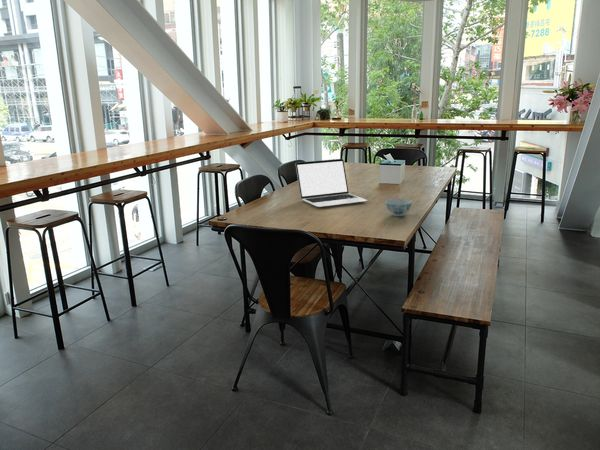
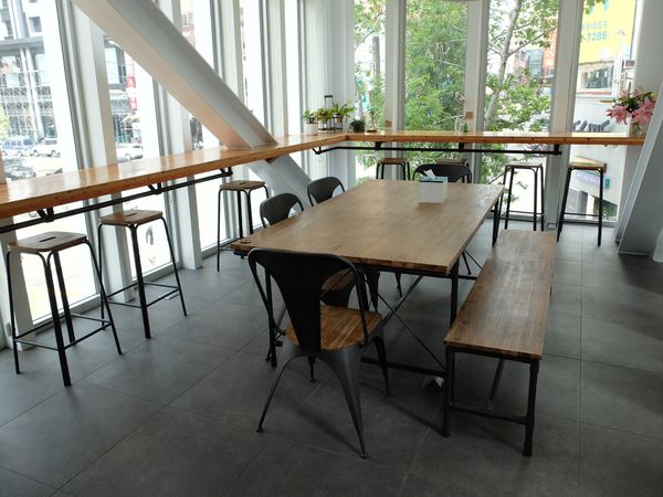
- laptop (331, 182)
- chinaware (398, 208)
